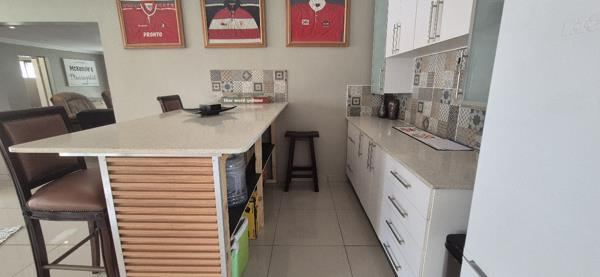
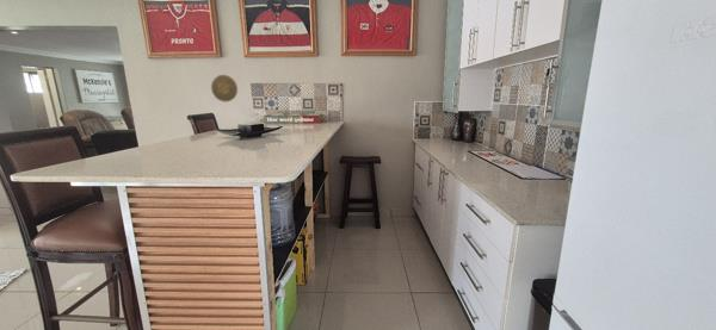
+ decorative plate (223, 88)
